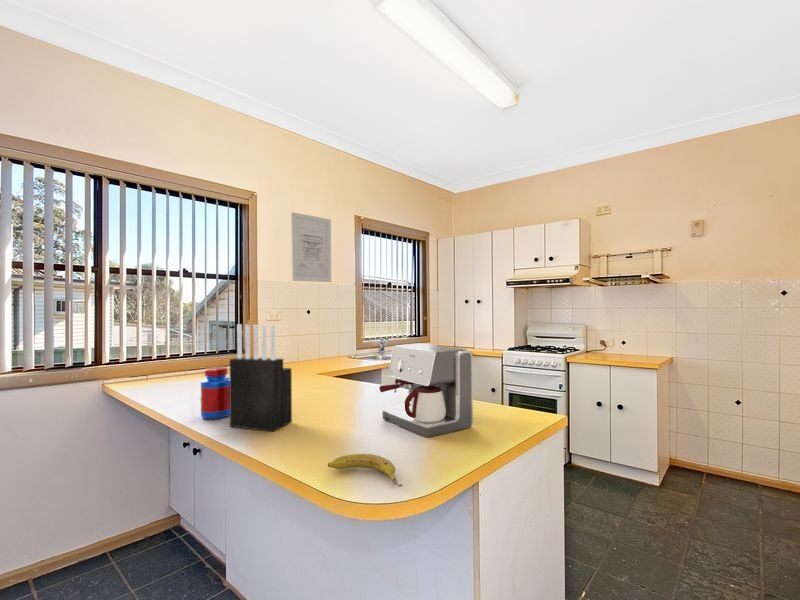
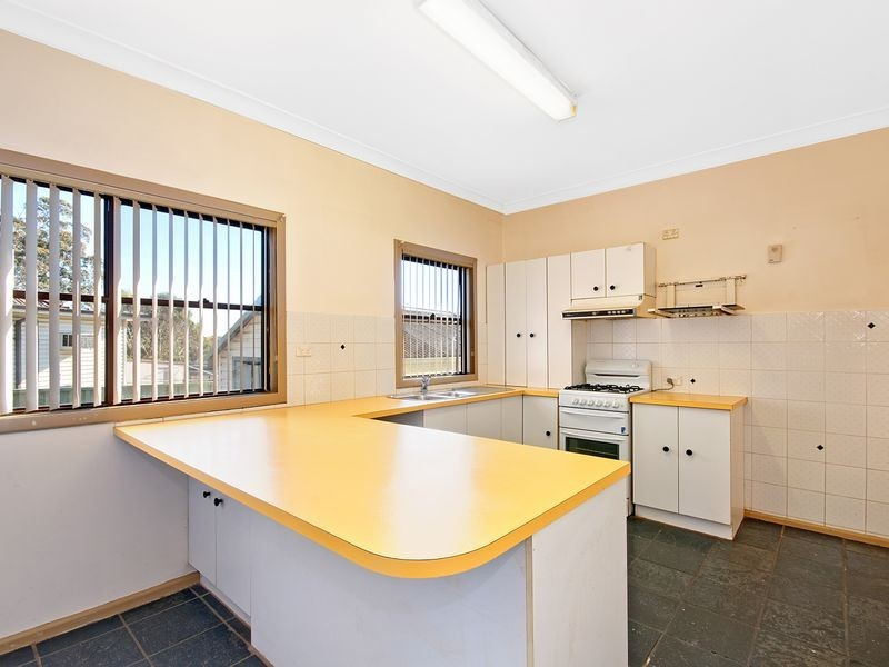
- wall art (312, 248)
- jar (216, 392)
- coffee maker (426, 385)
- fruit (367, 466)
- knife block (263, 373)
